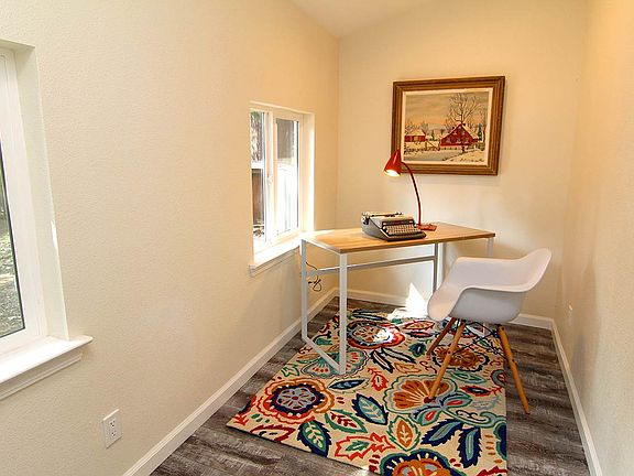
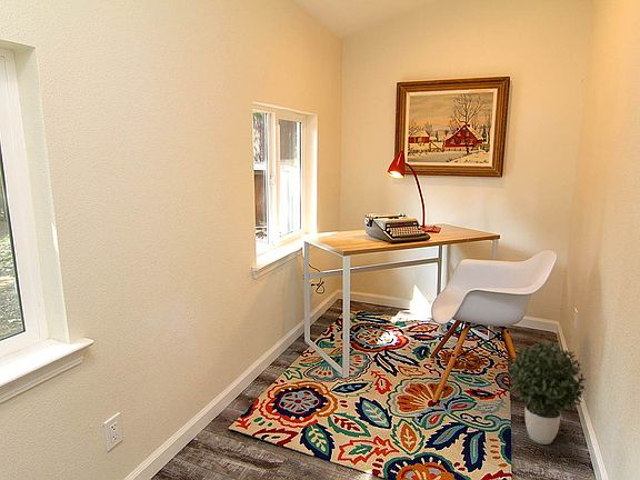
+ potted plant (543, 392)
